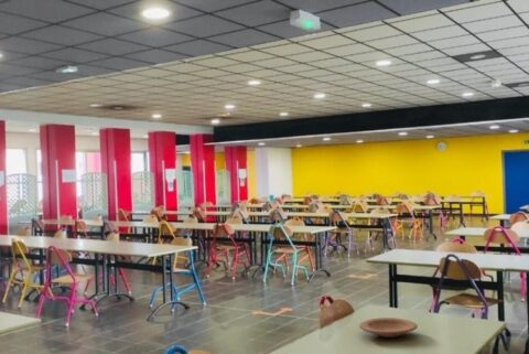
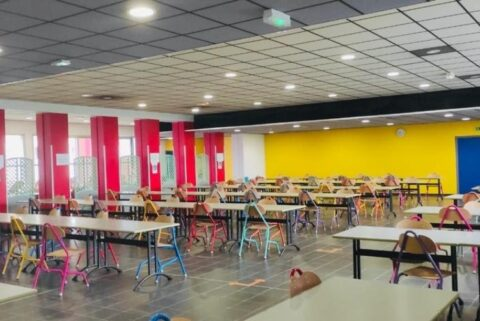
- plate (388, 329)
